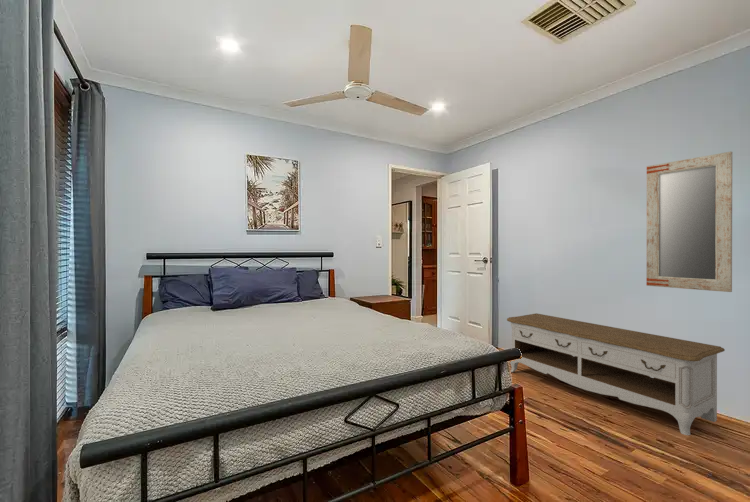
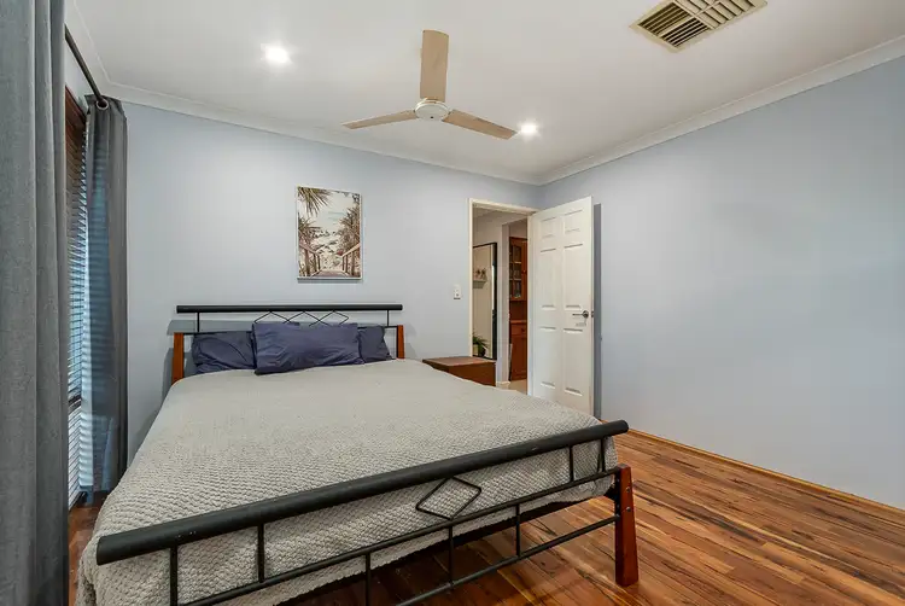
- home mirror (685, 224)
- storage bench (594, 361)
